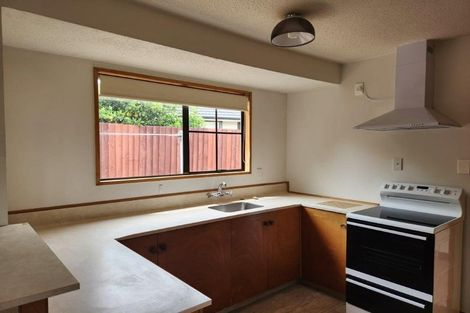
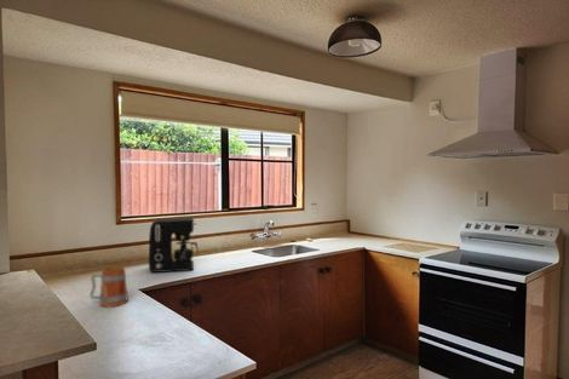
+ mug (109, 286)
+ coffee maker (176, 243)
